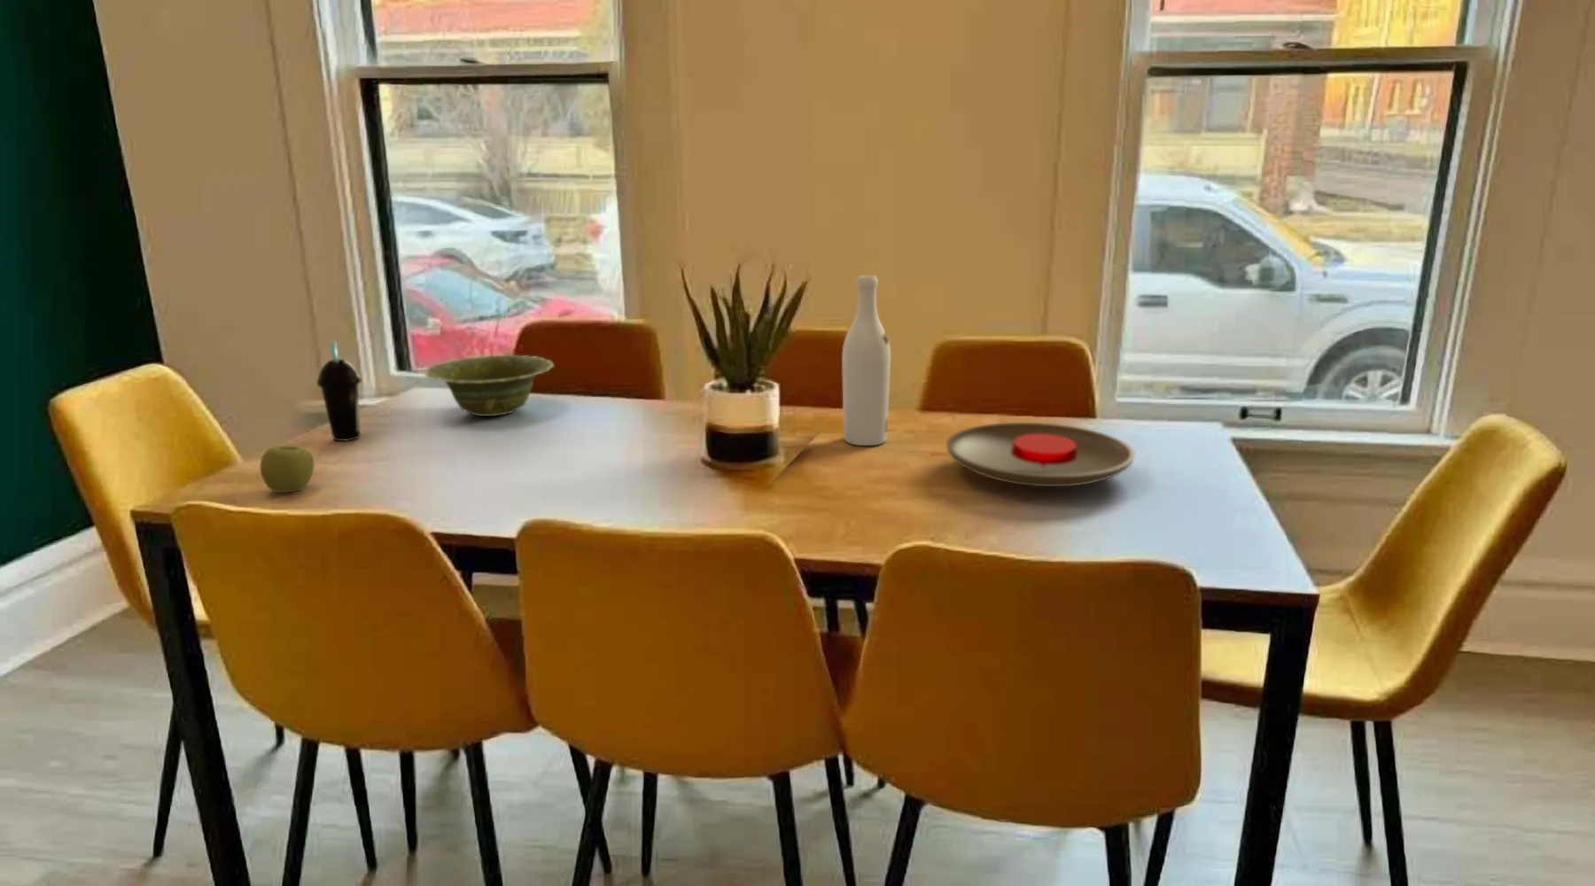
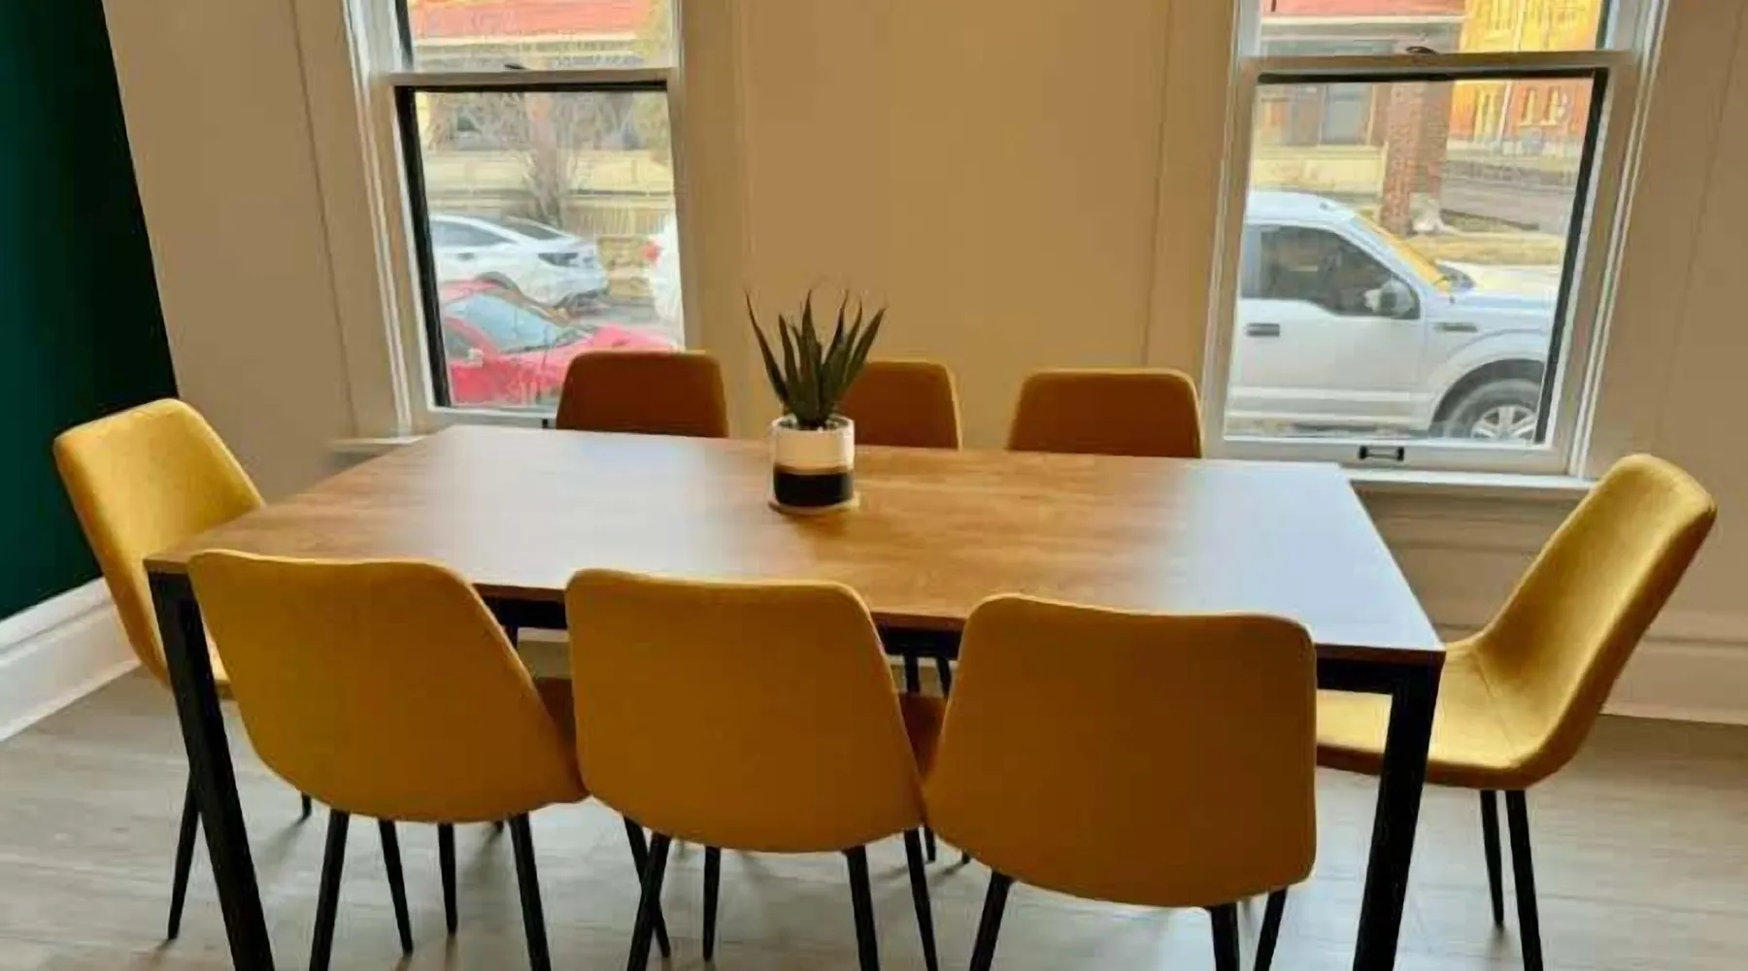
- wine bottle (866, 360)
- cup (340, 390)
- apple (287, 468)
- plate (1038, 457)
- dish (492, 390)
